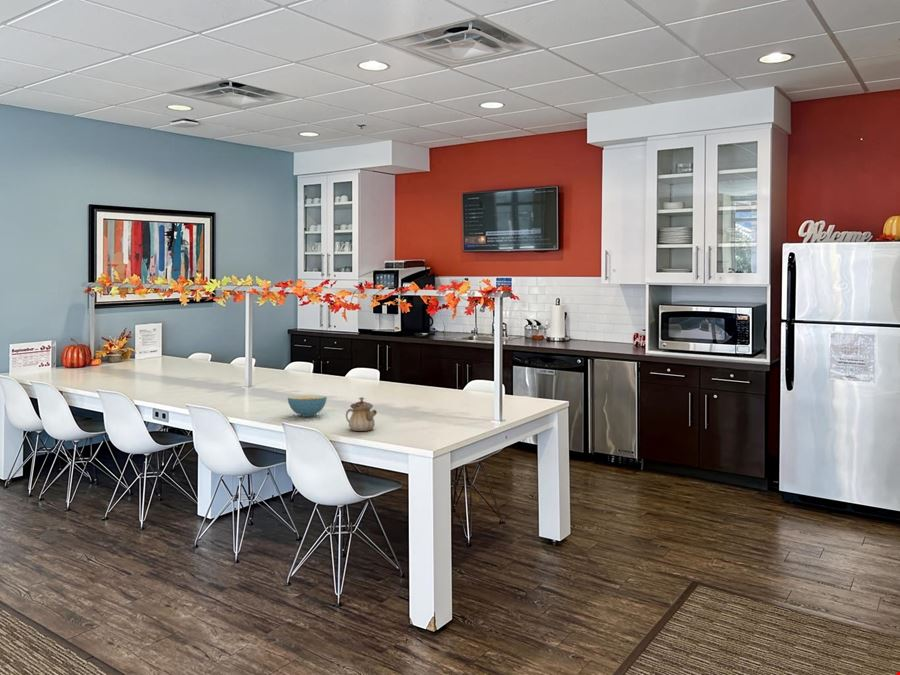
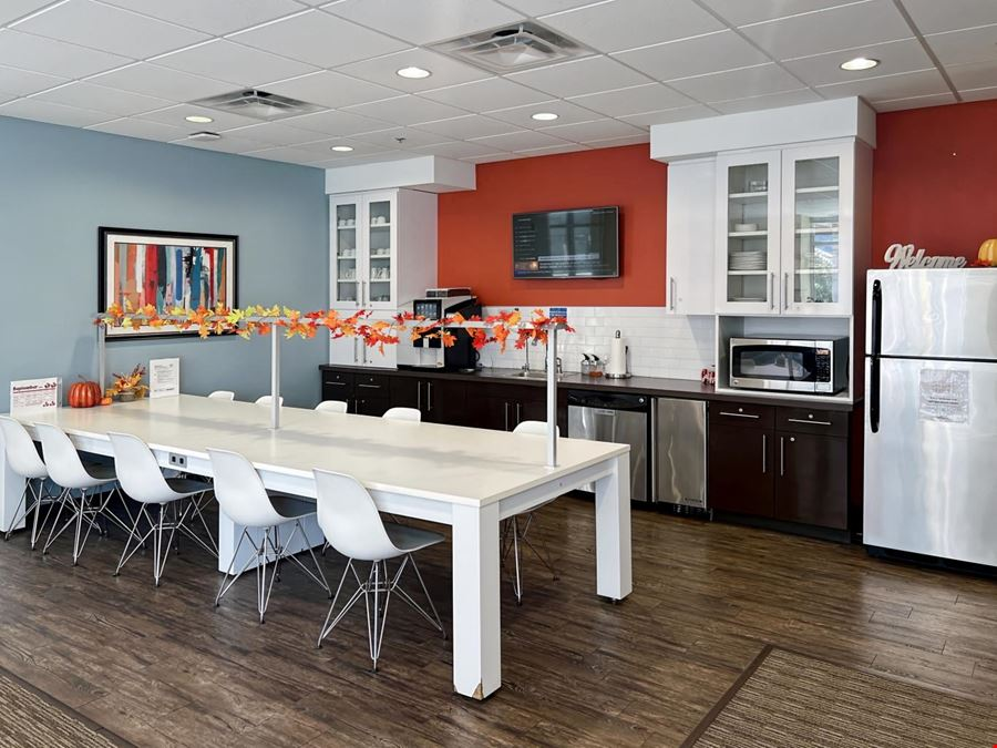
- teapot (360, 413)
- cereal bowl (307, 406)
